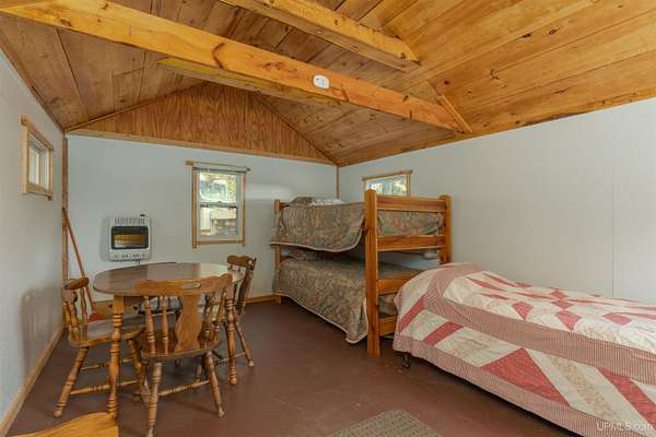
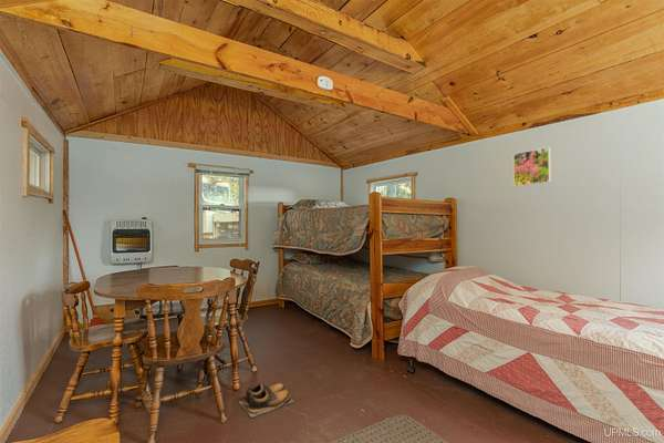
+ shoes (266, 393)
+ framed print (531, 167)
